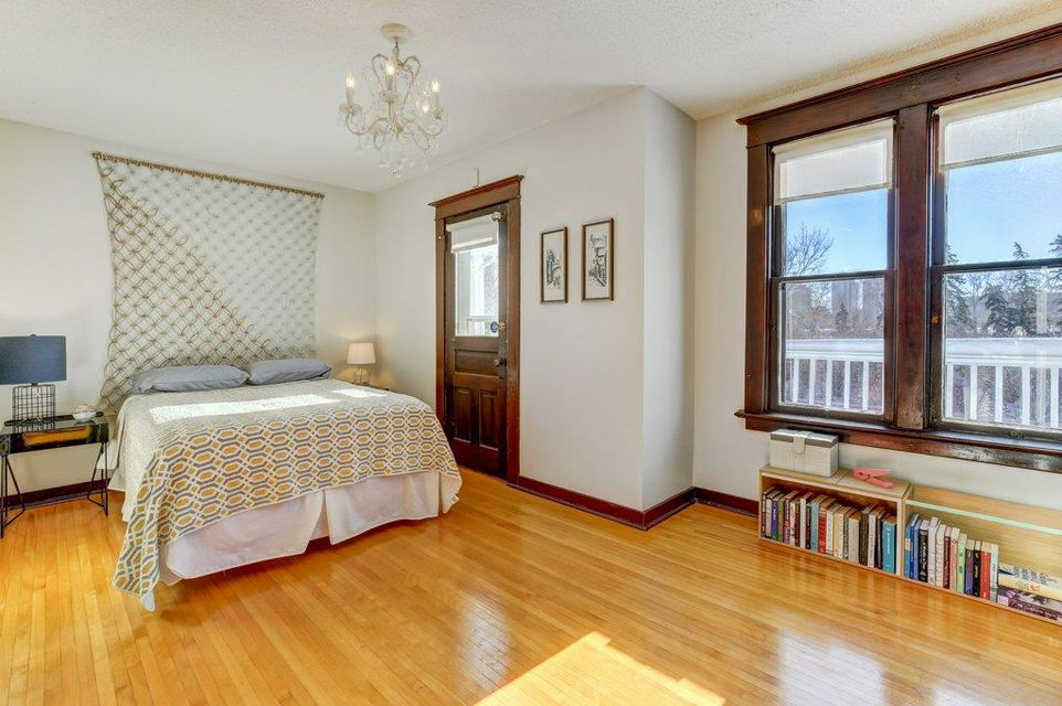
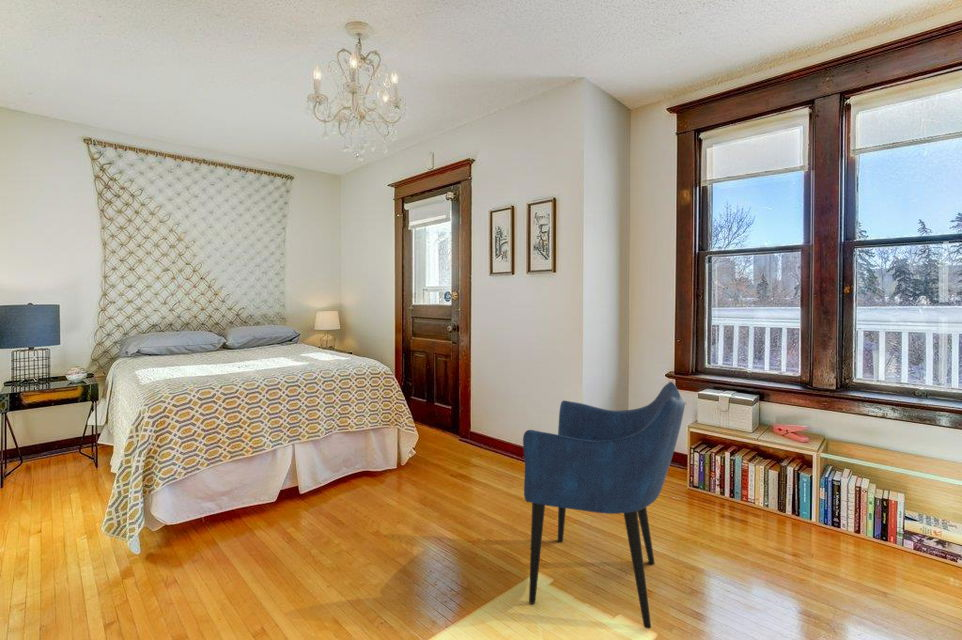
+ armchair (609, 484)
